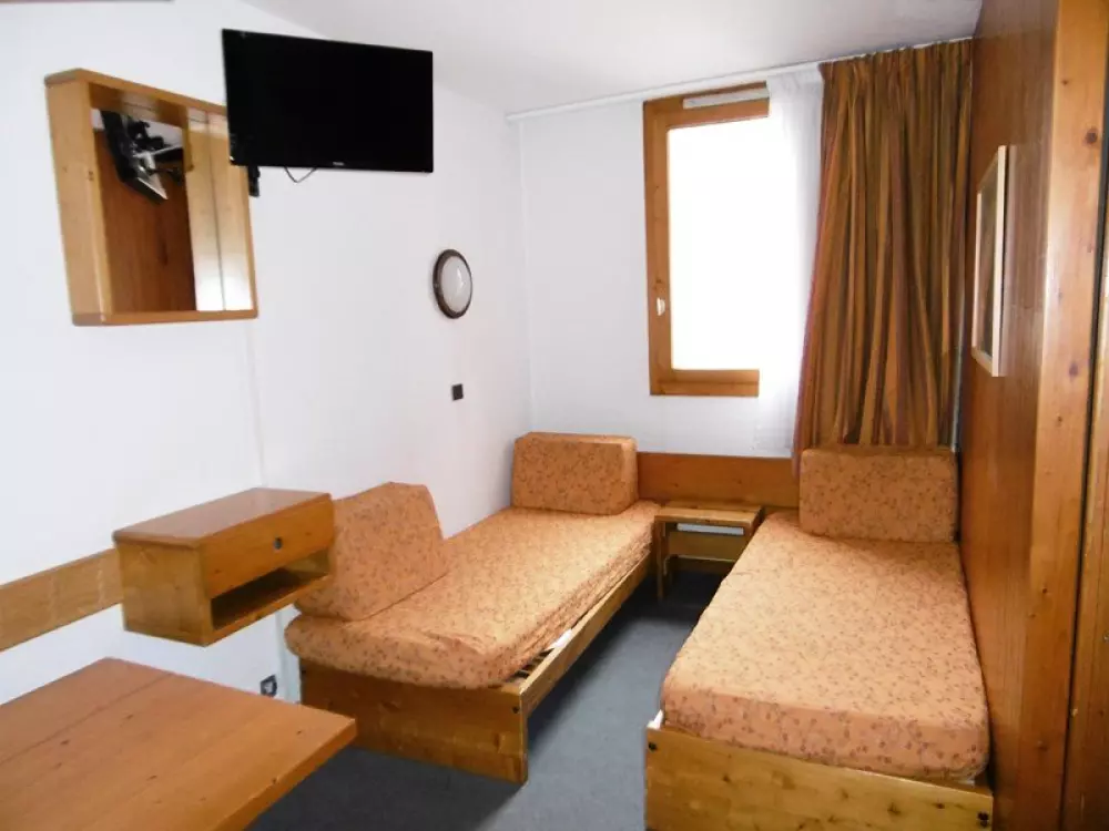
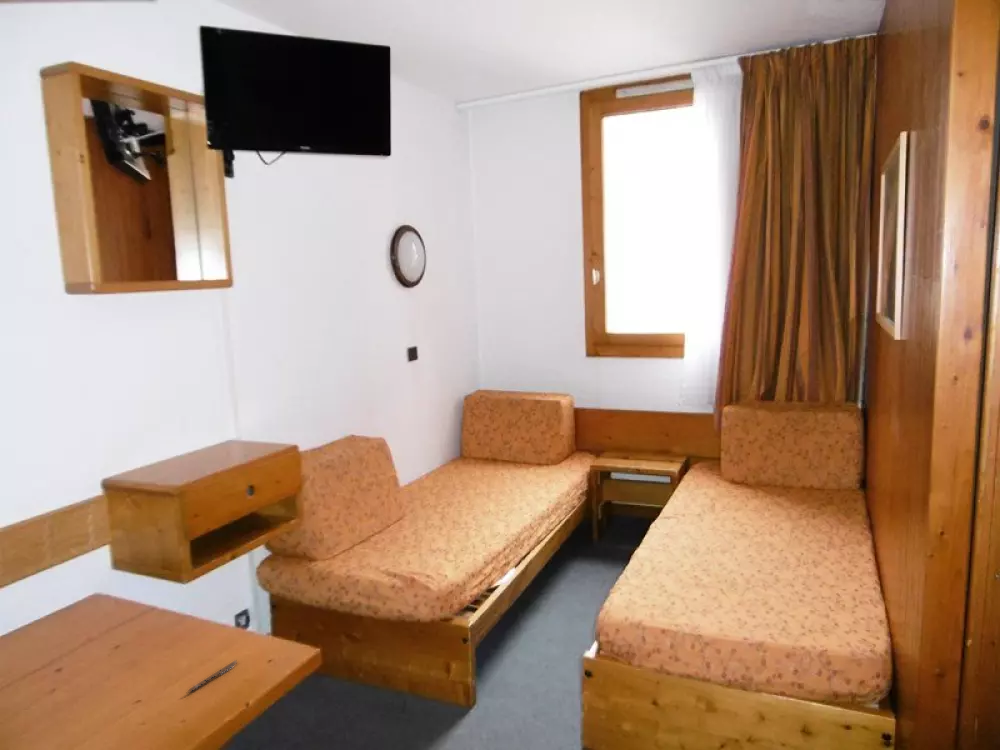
+ pen (212, 676)
